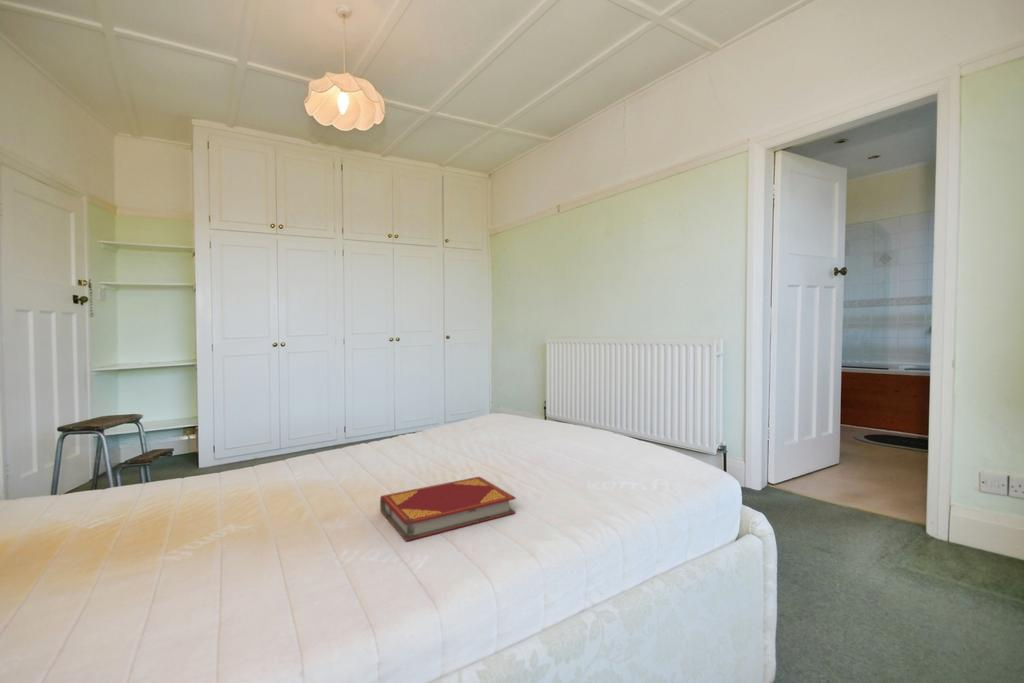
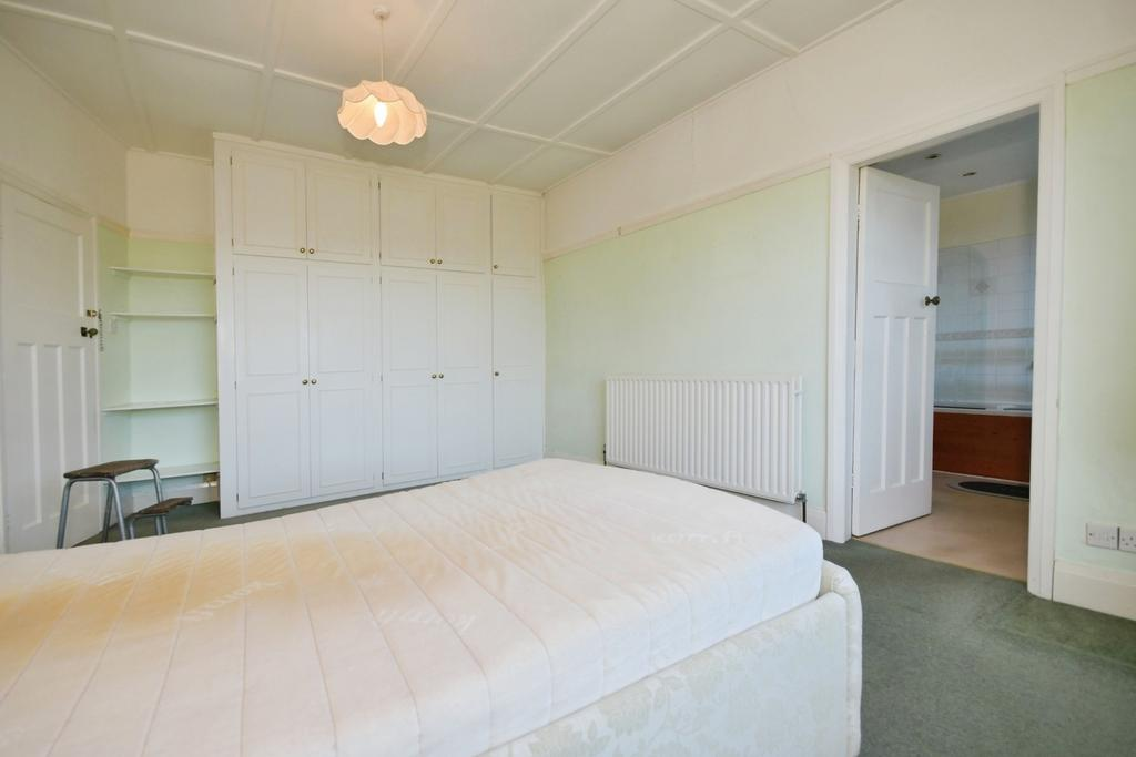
- hardback book (447, 504)
